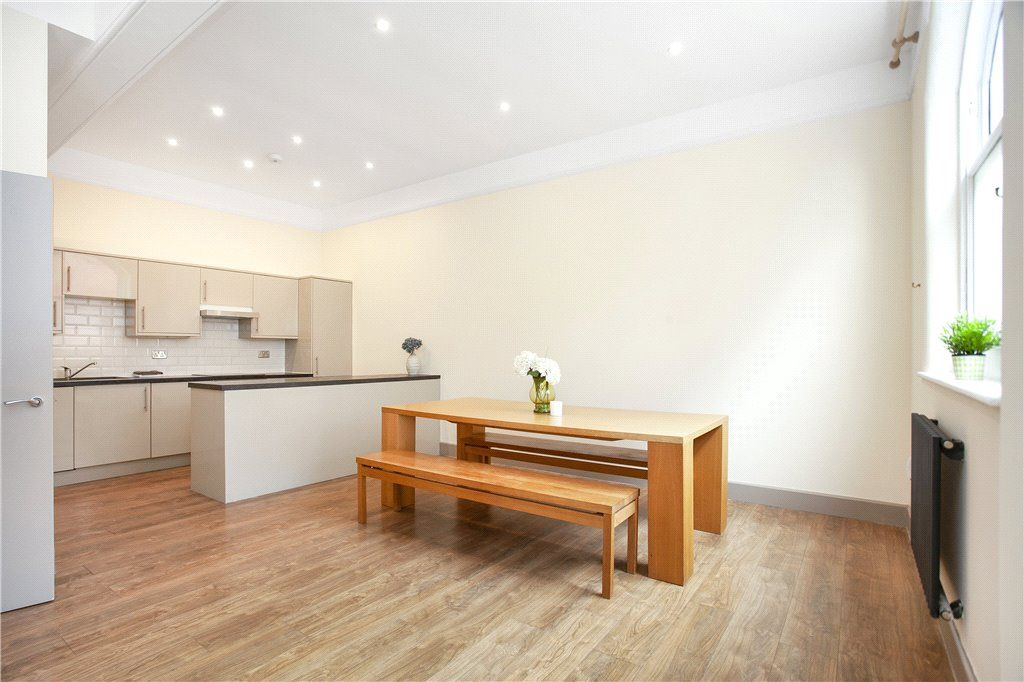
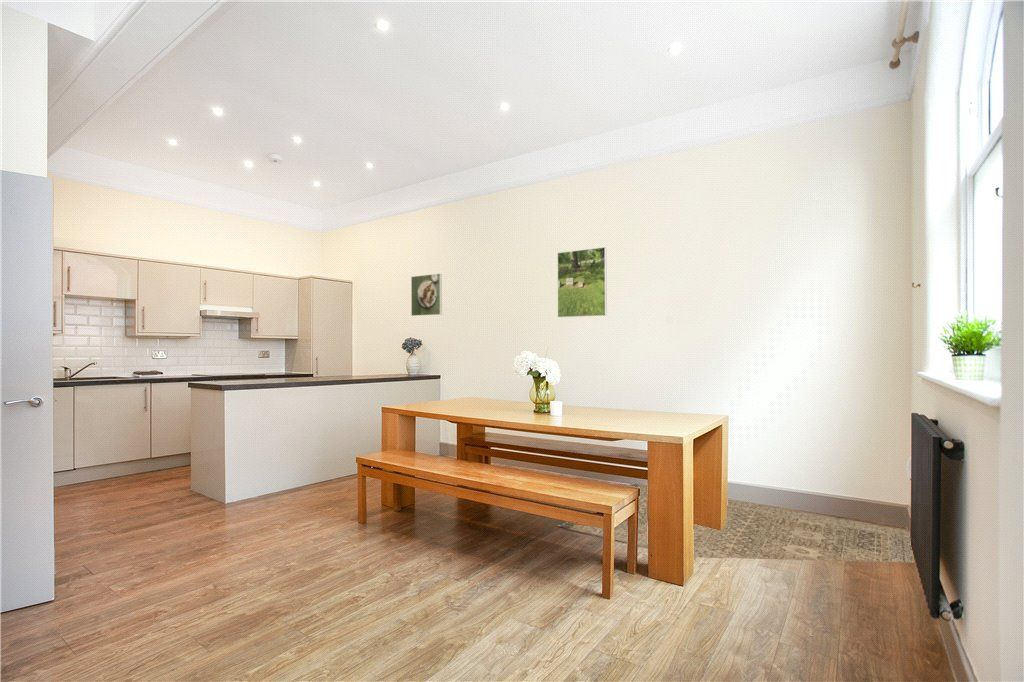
+ rug (744, 530)
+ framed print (581, 283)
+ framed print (426, 295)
